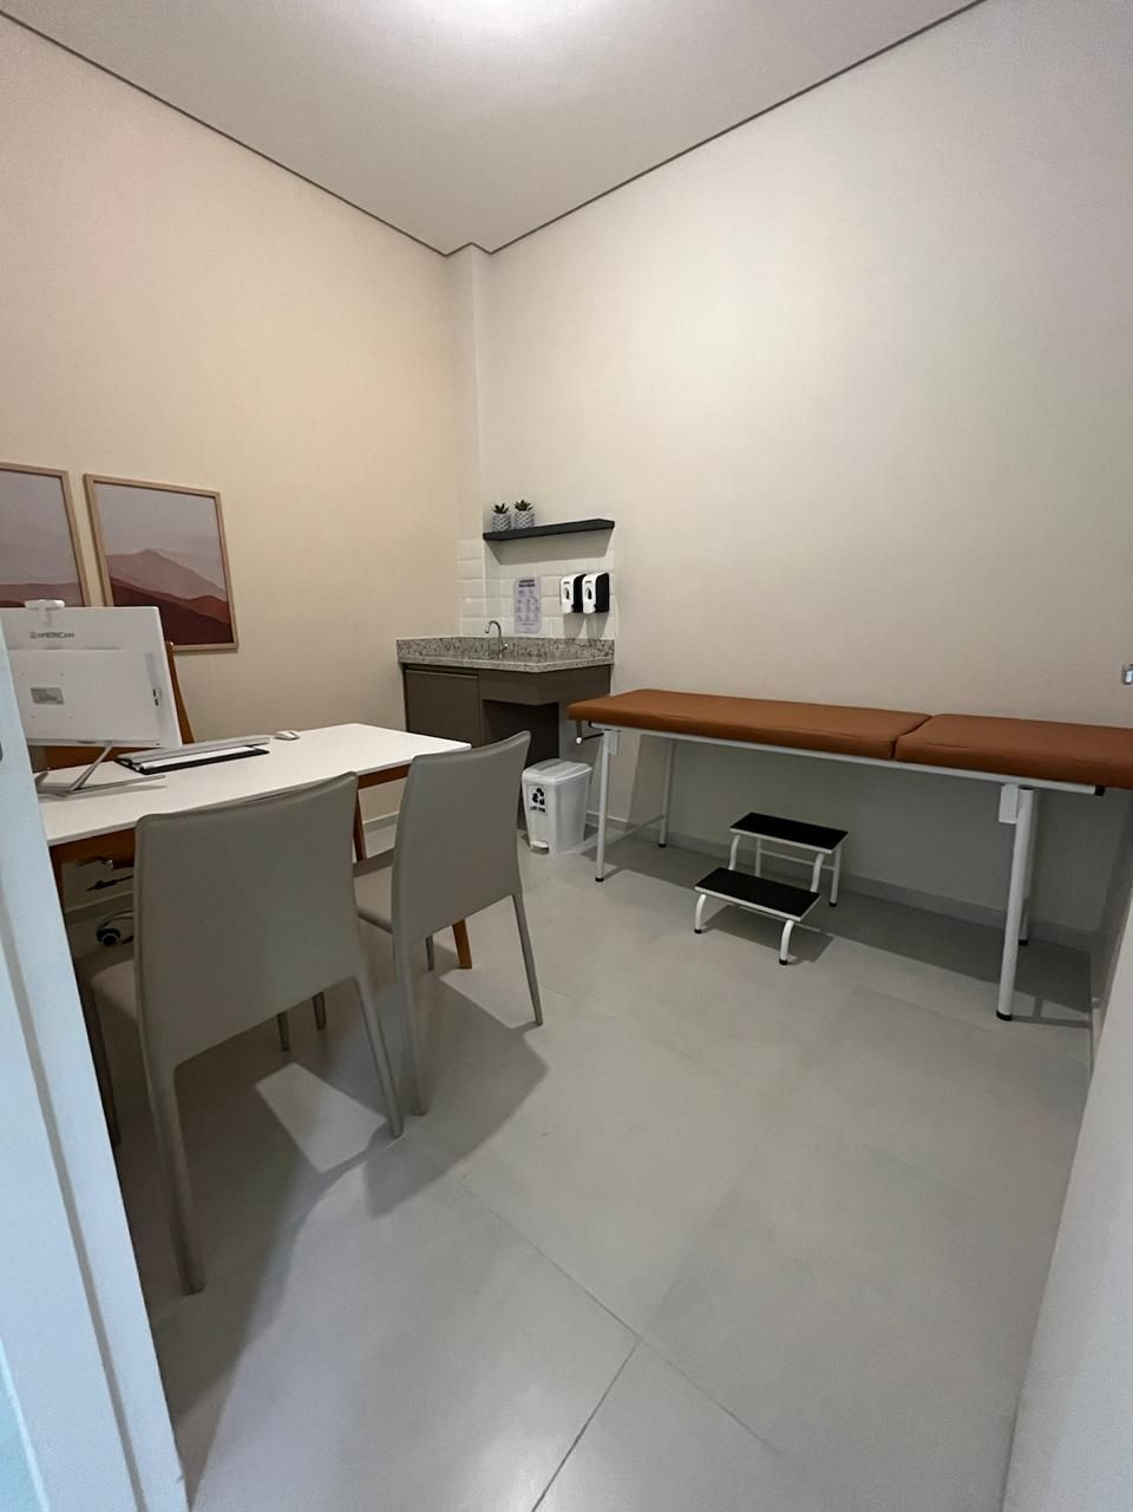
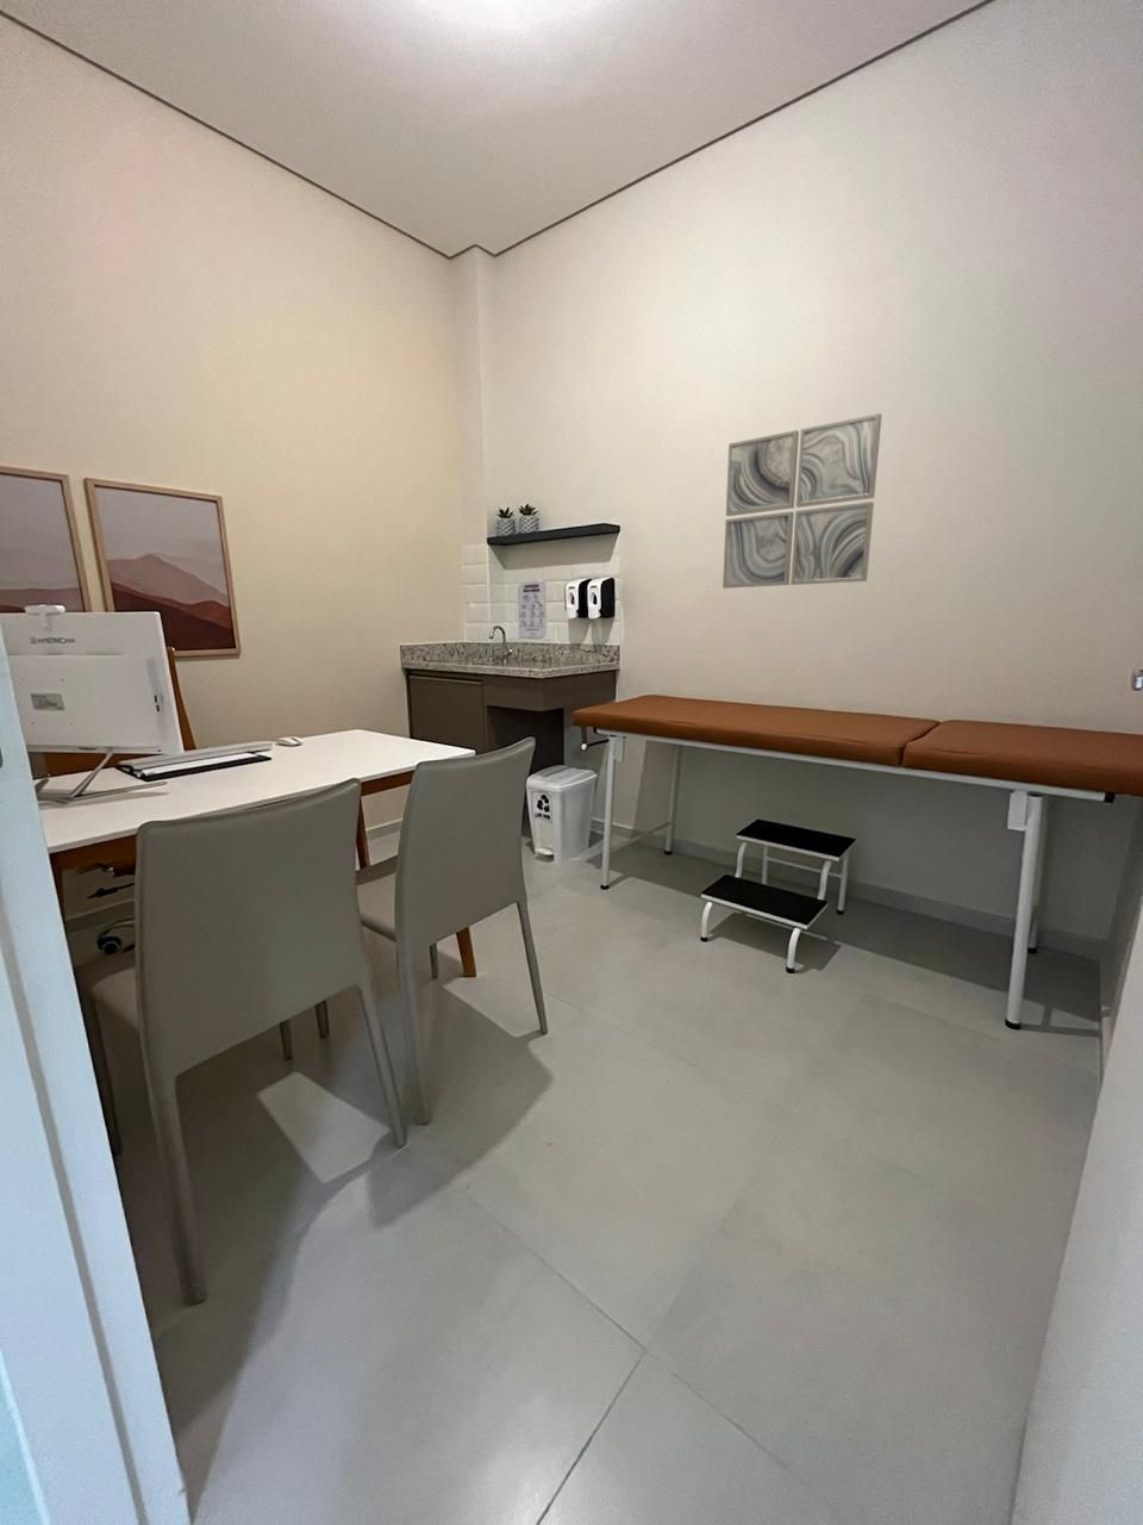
+ wall art (792, 508)
